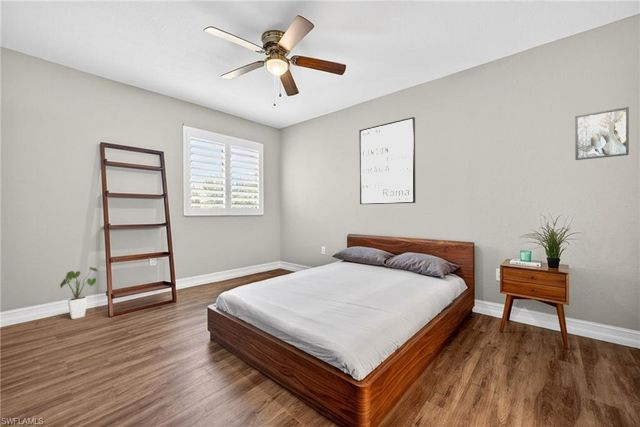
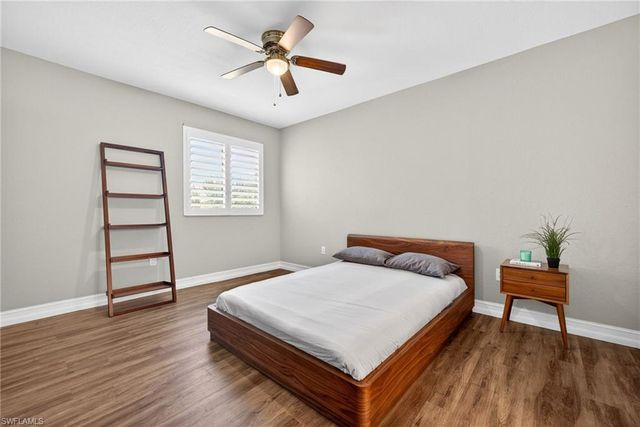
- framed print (600, 134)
- wall art (385, 164)
- house plant (80, 292)
